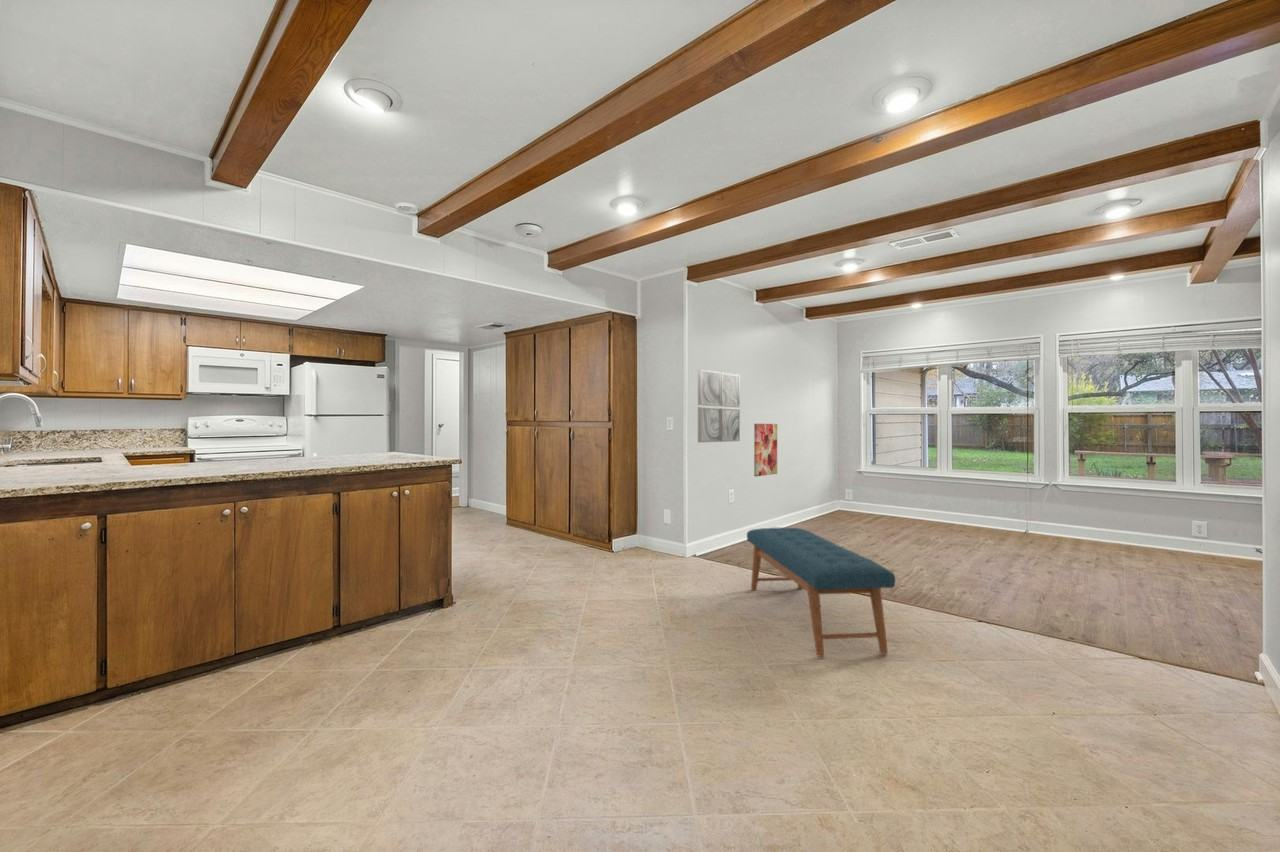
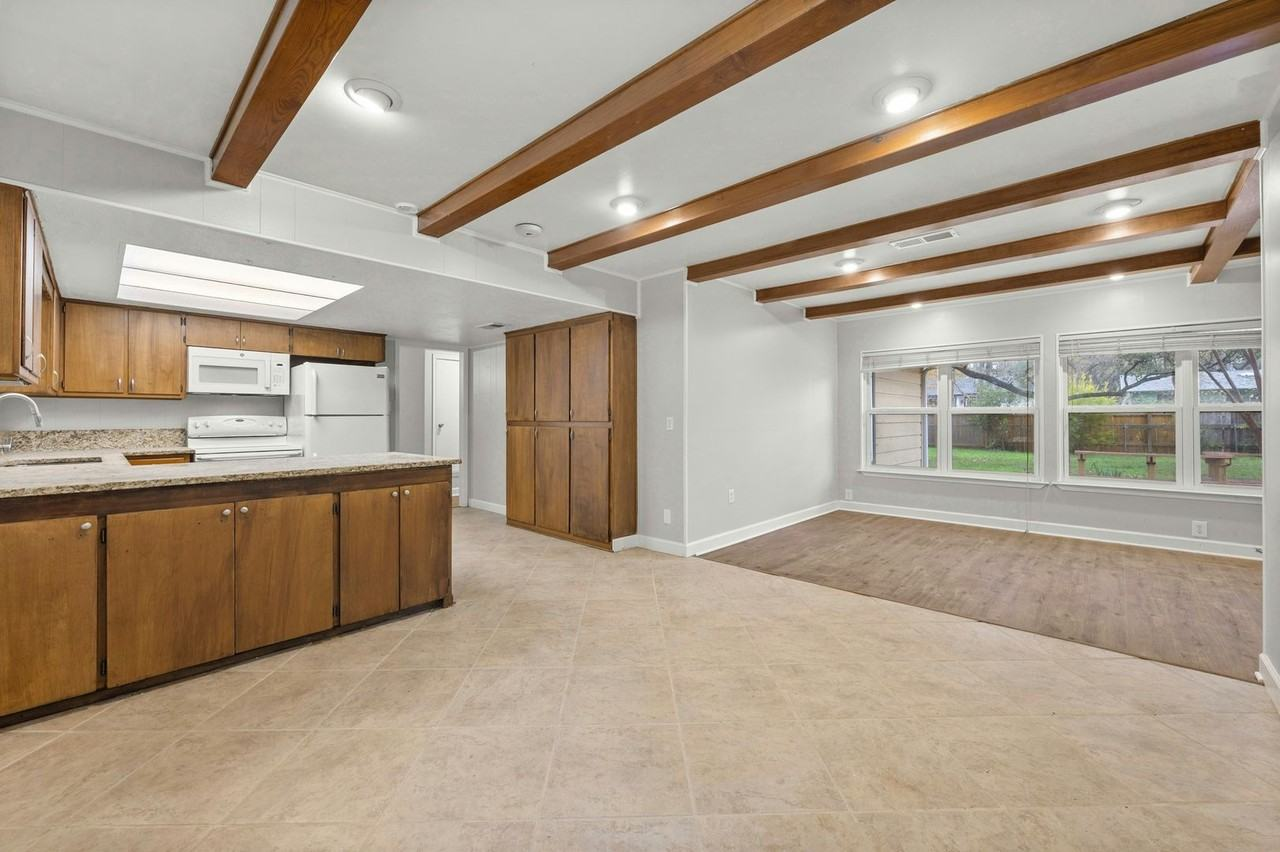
- bench (808, 579)
- wall art (719, 408)
- wall art (766, 449)
